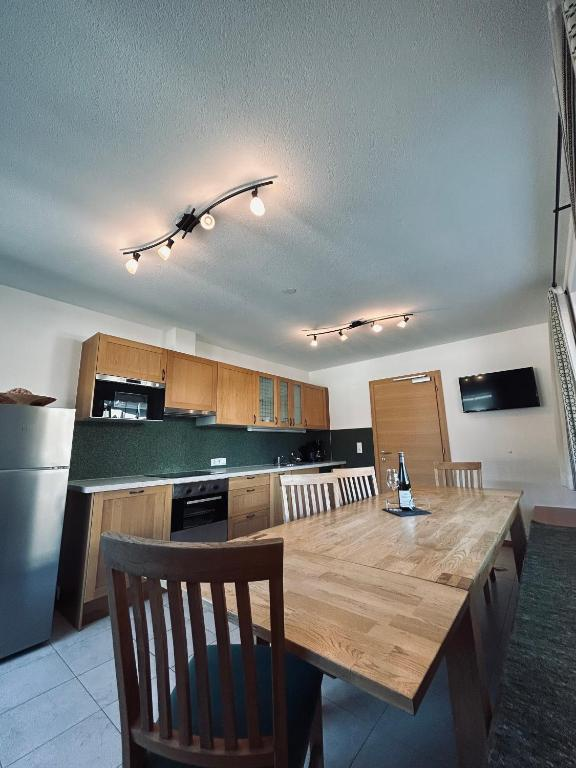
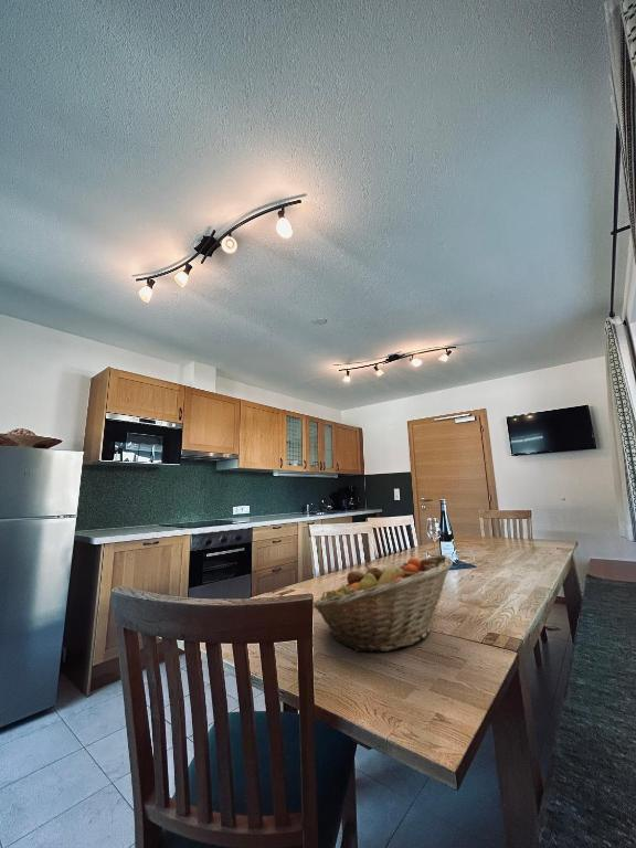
+ fruit basket (385, 592)
